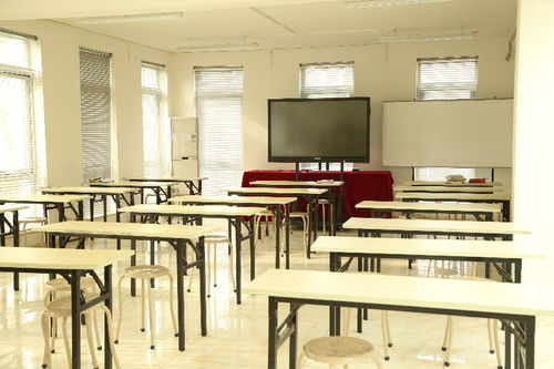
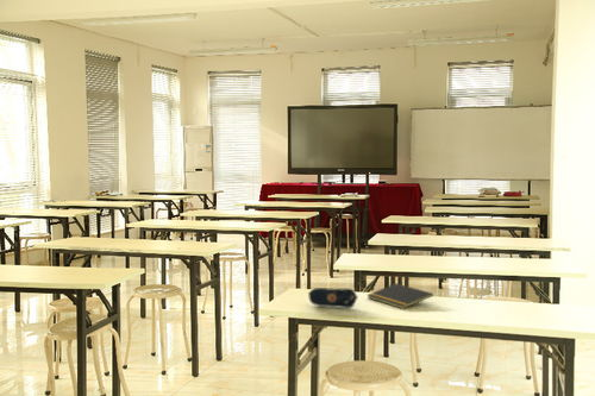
+ notepad (399, 295)
+ pencil case (332, 297)
